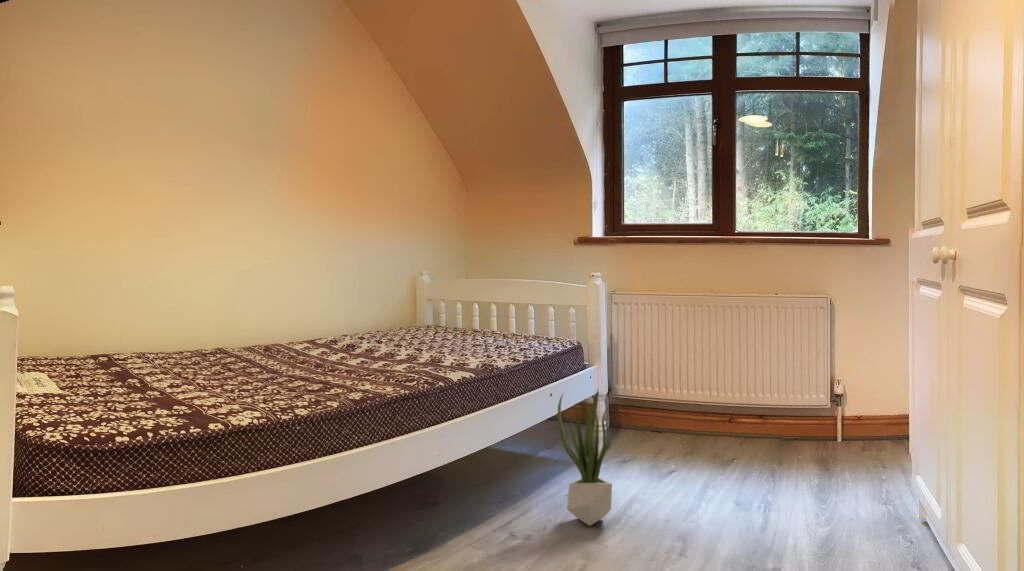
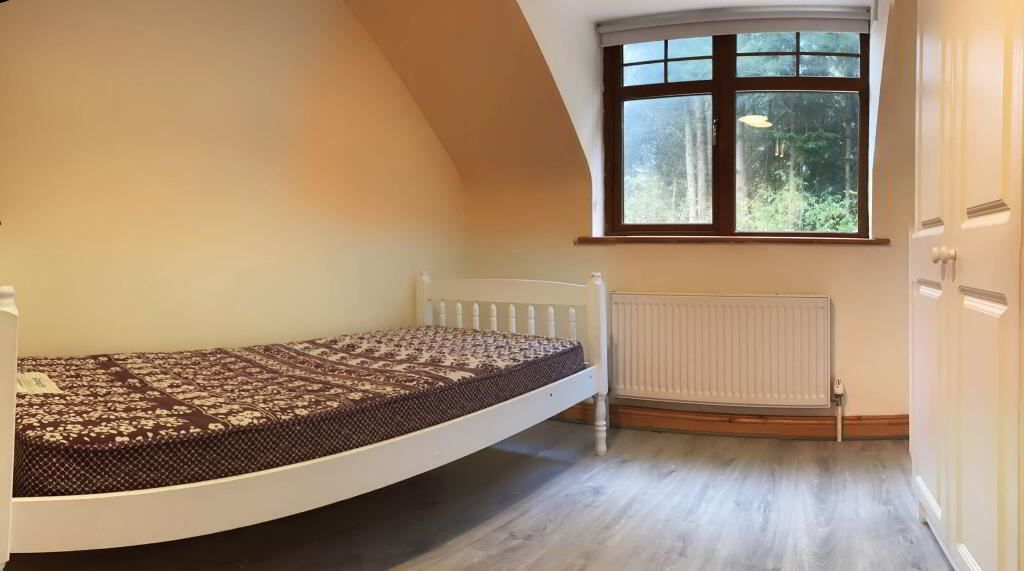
- potted plant (585, 456)
